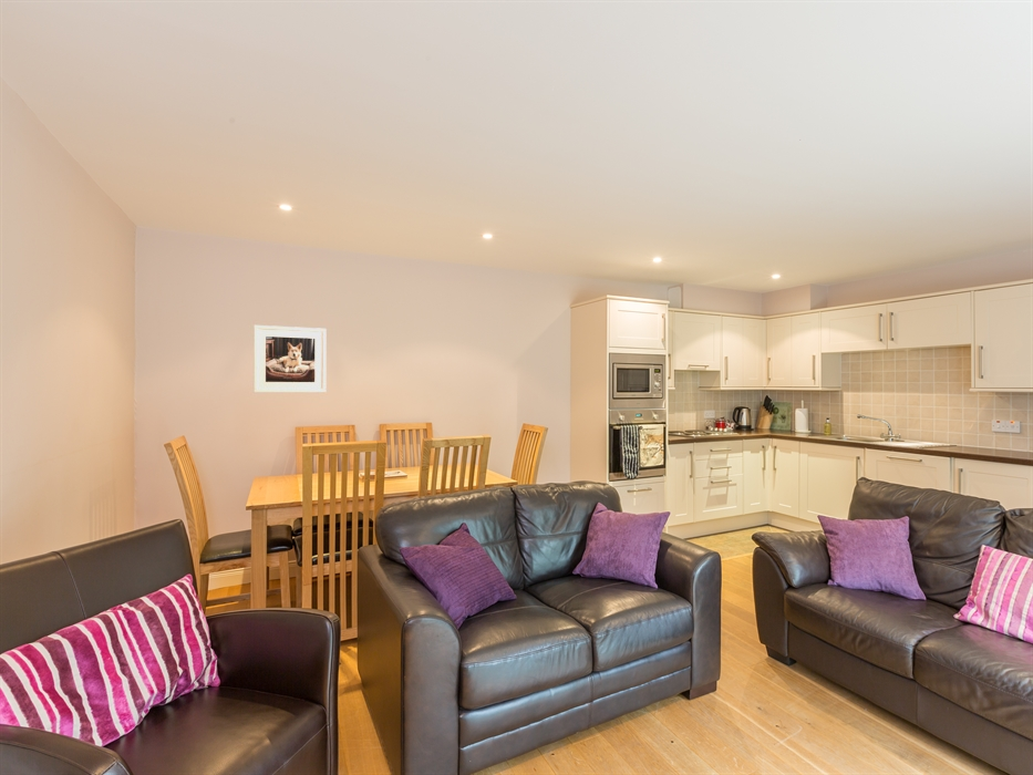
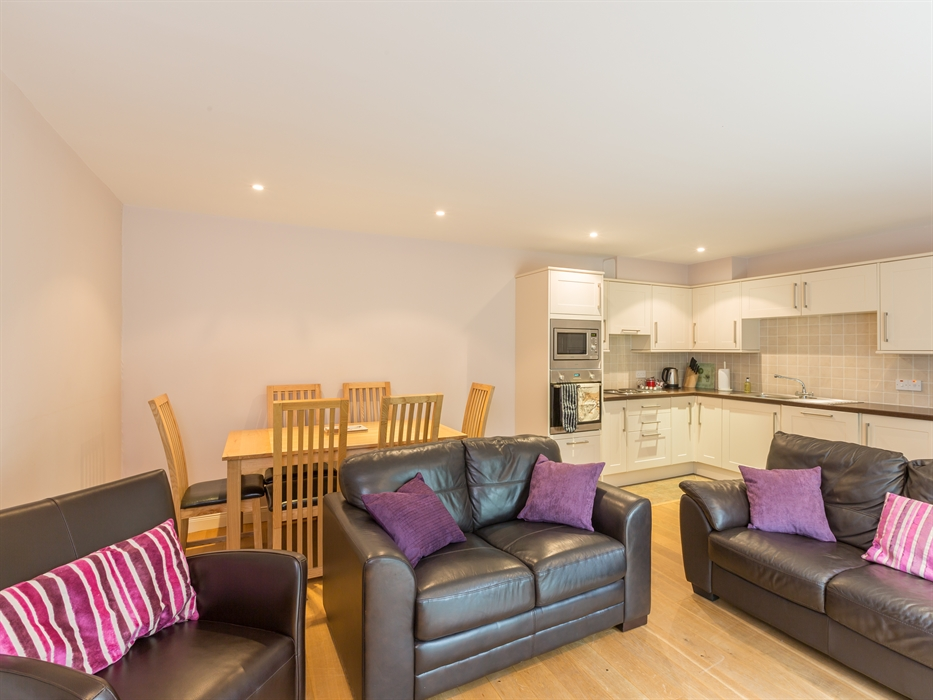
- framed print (290, 359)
